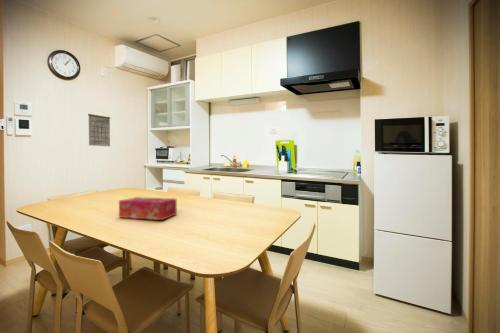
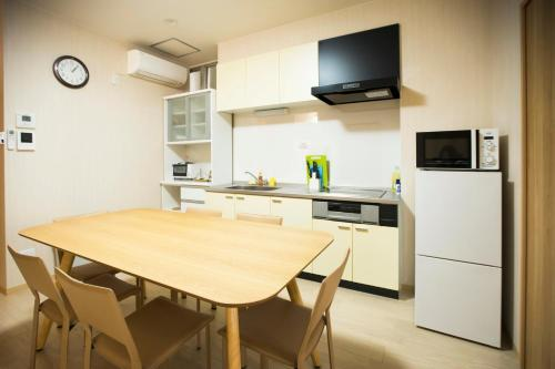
- calendar (99, 127)
- tissue box (148, 207)
